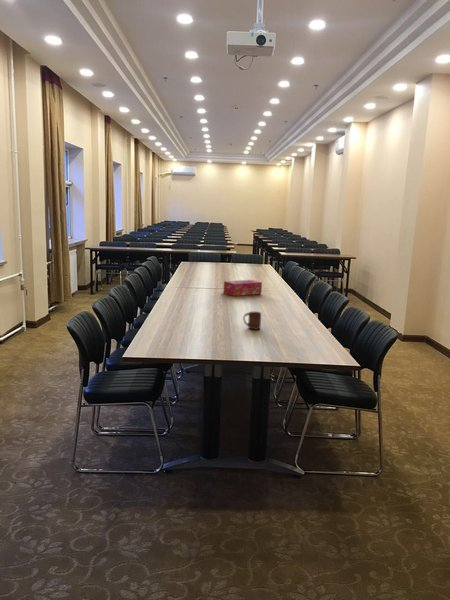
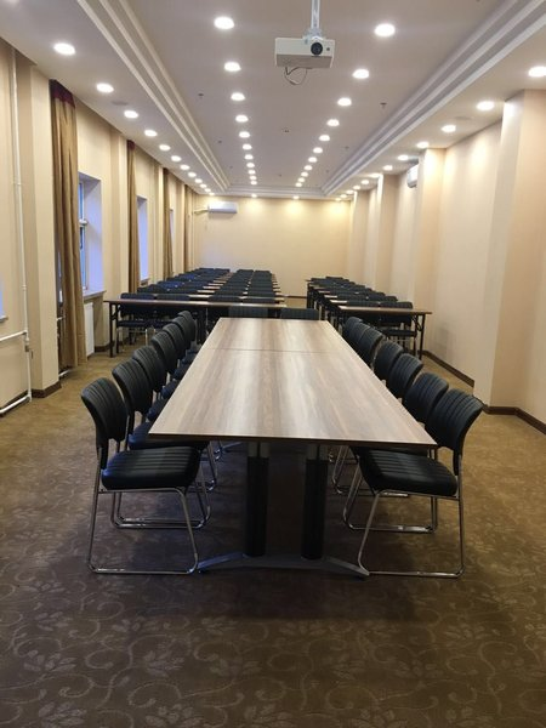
- cup (252, 320)
- tissue box (242, 287)
